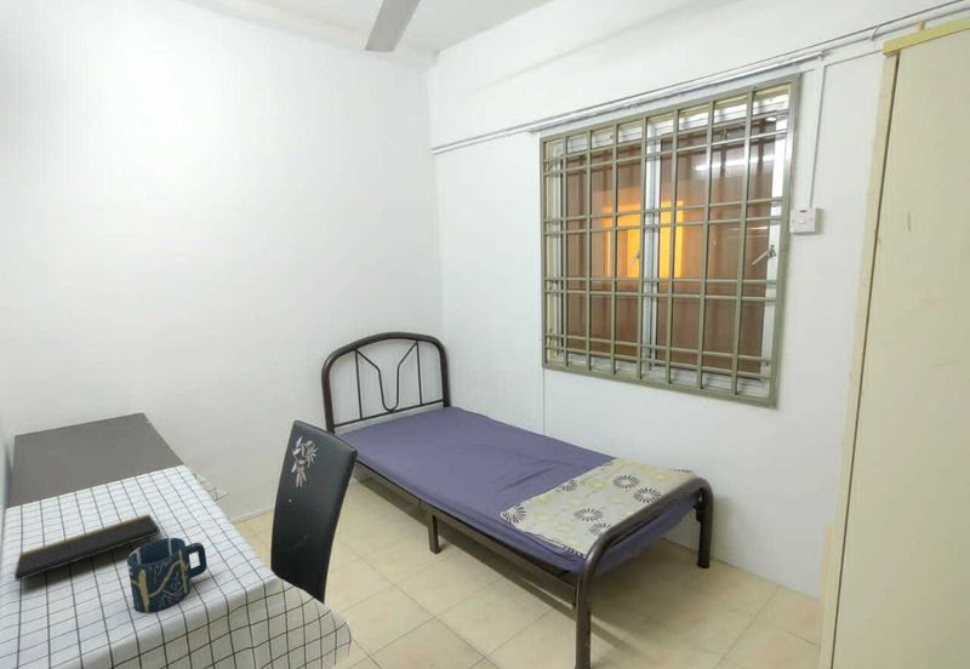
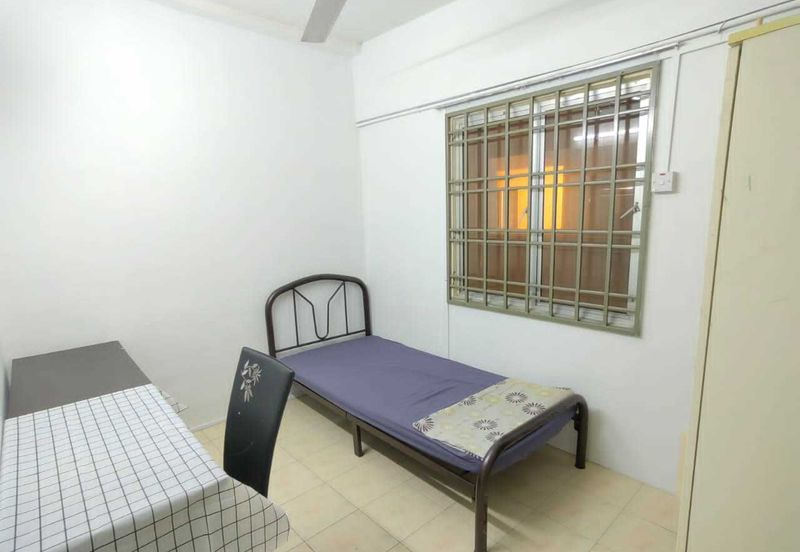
- cup (169, 570)
- notepad (90, 543)
